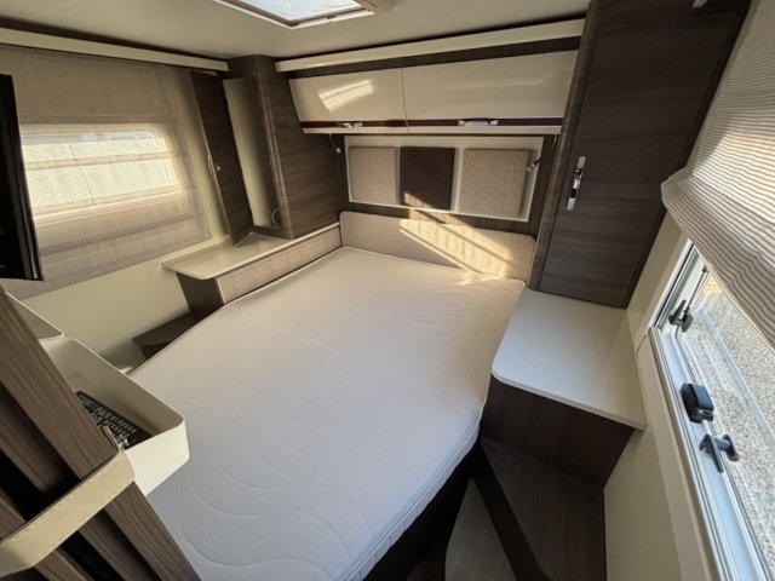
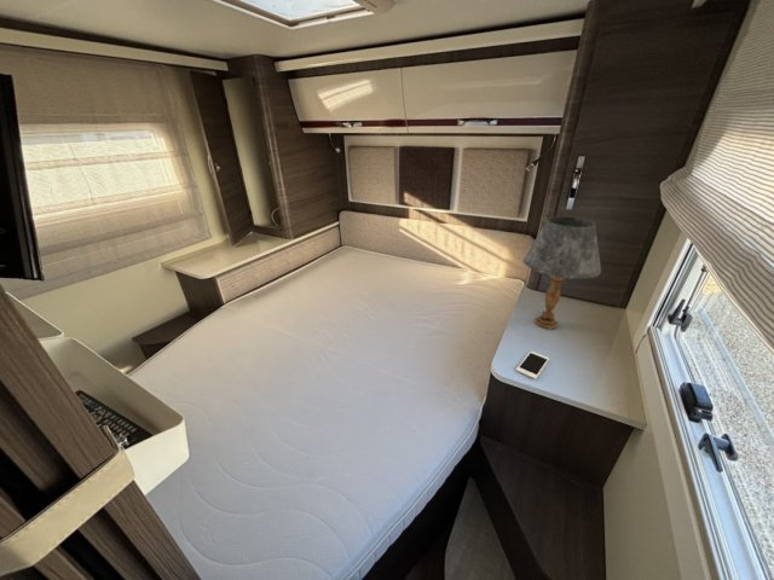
+ cell phone (532, 364)
+ table lamp (558, 276)
